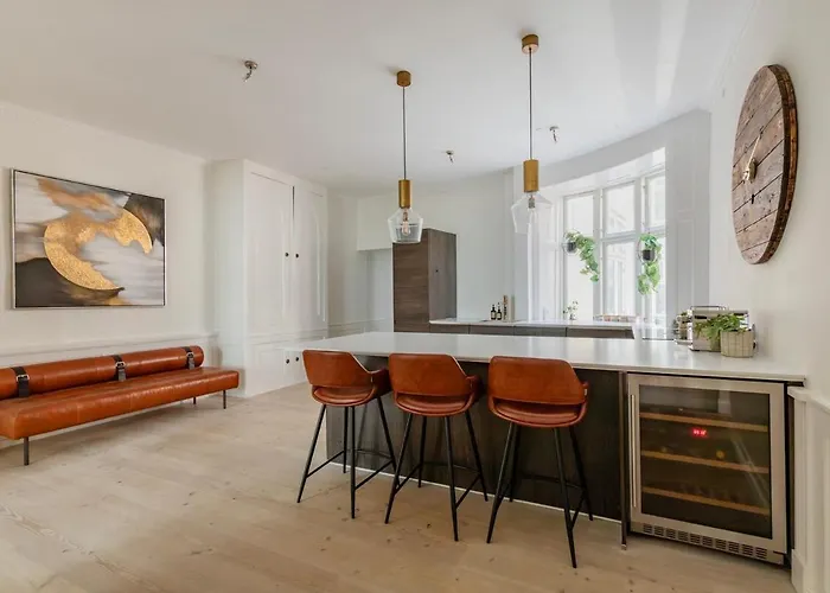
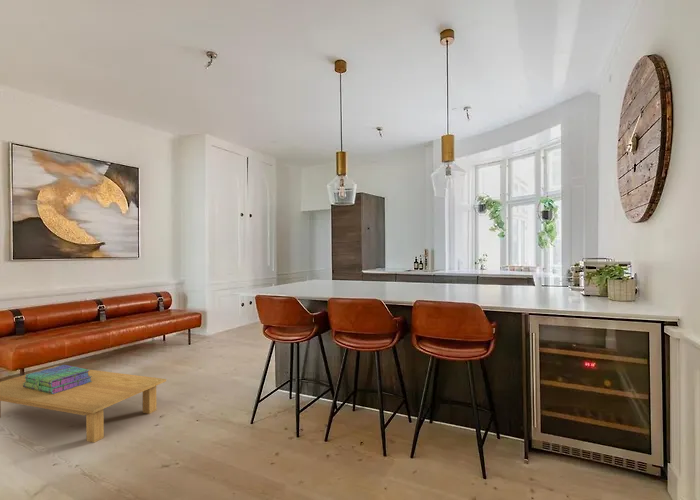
+ stack of books (58, 378)
+ coffee table (72, 399)
